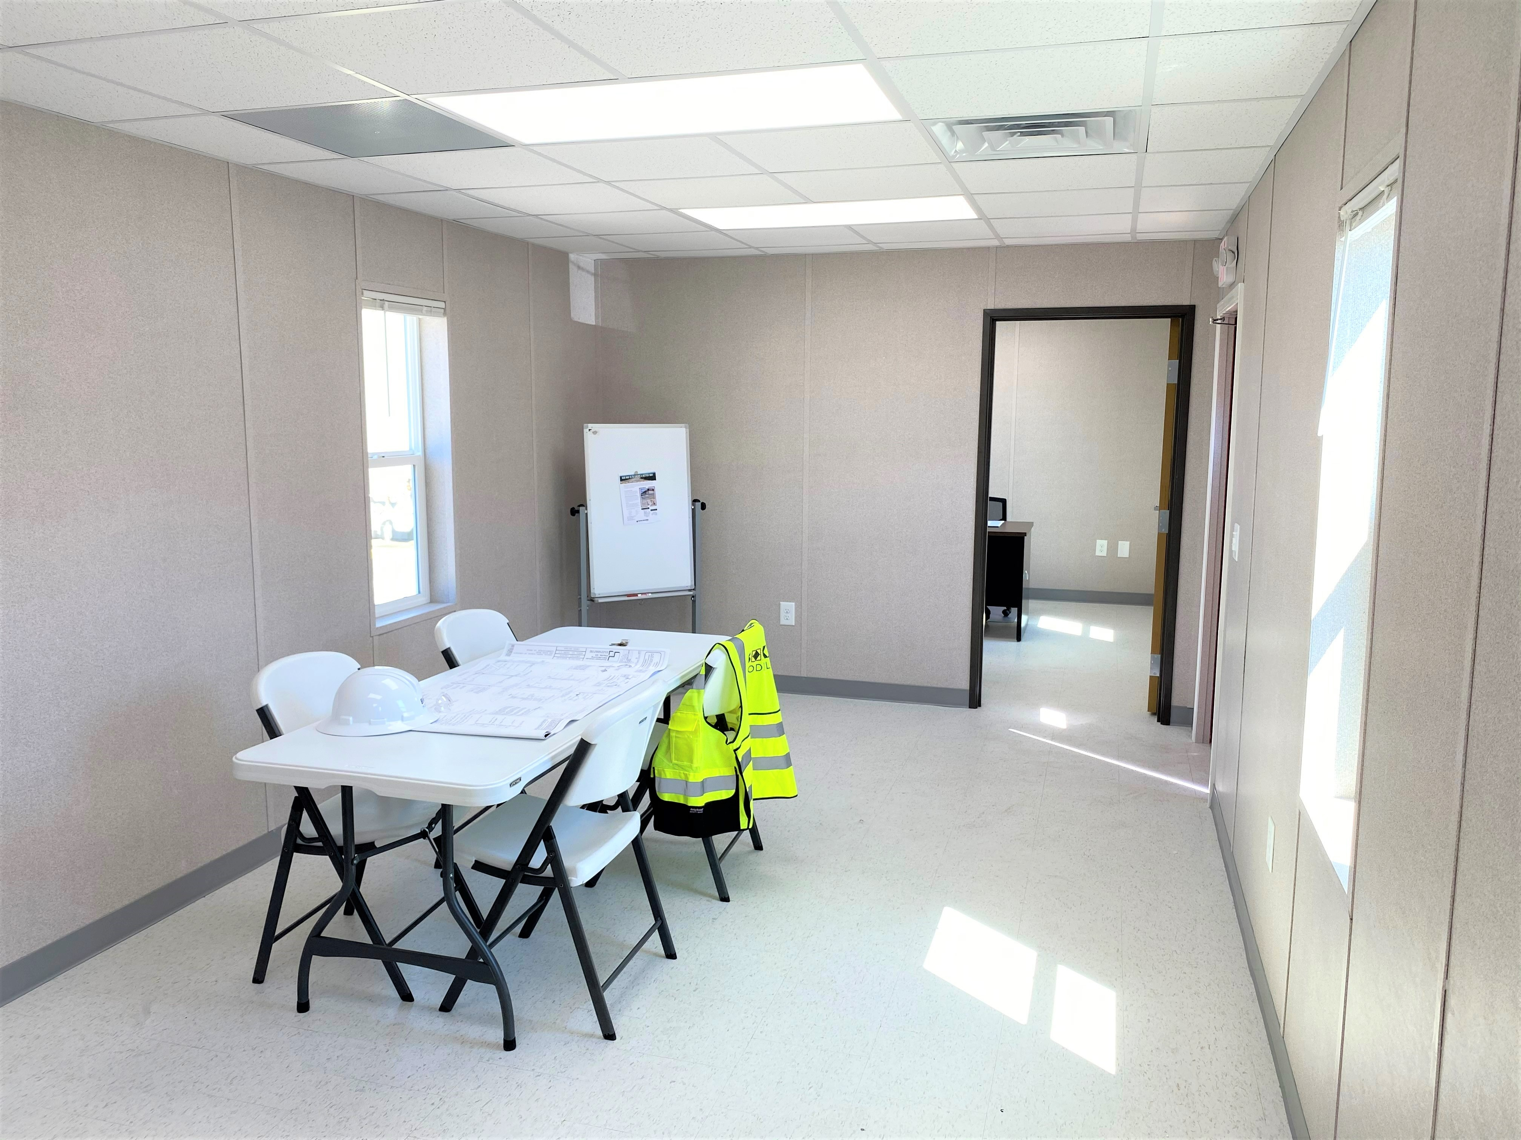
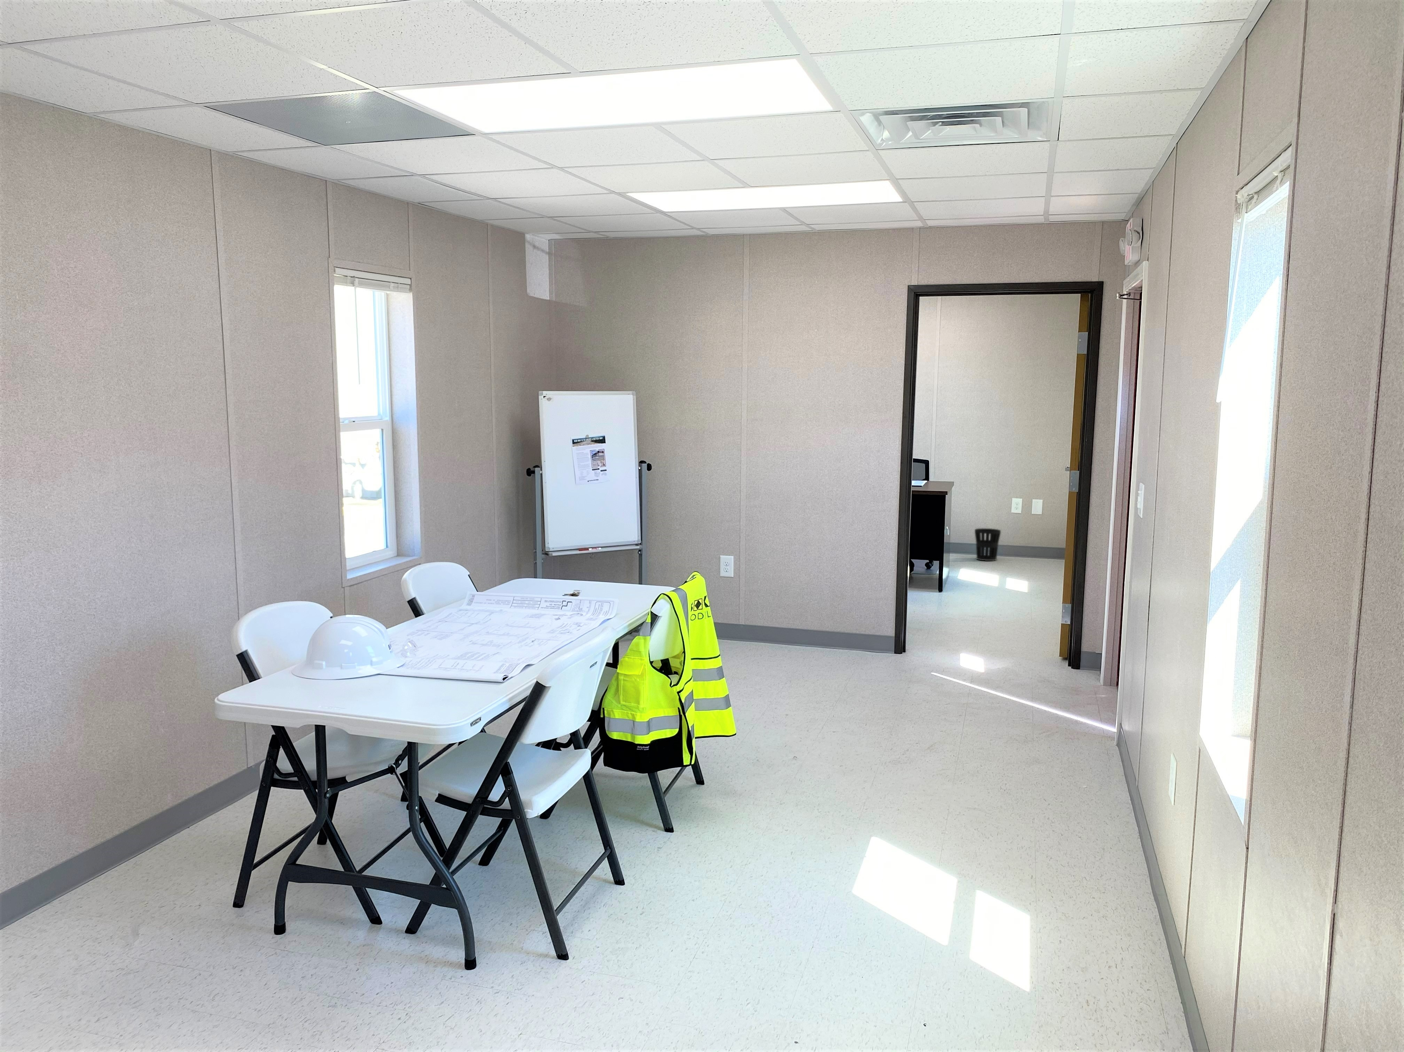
+ wastebasket (987, 545)
